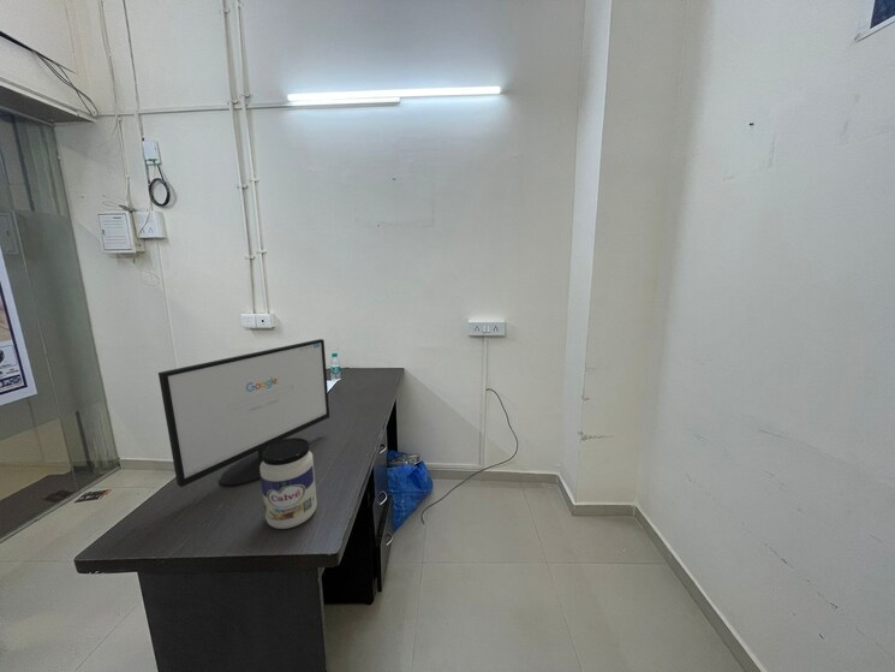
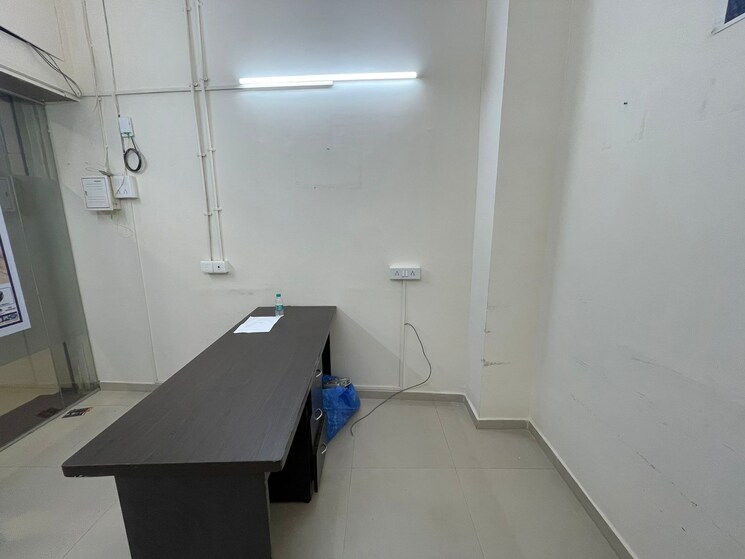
- computer monitor (261, 408)
- jar (288, 482)
